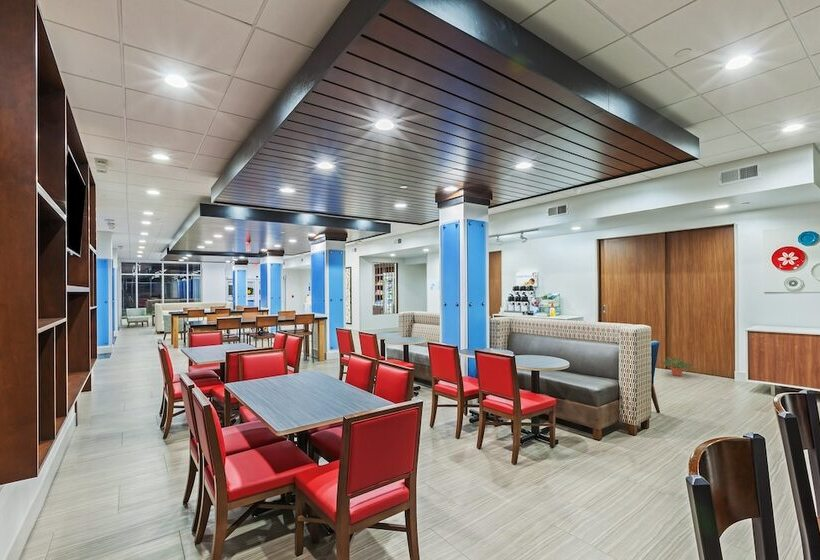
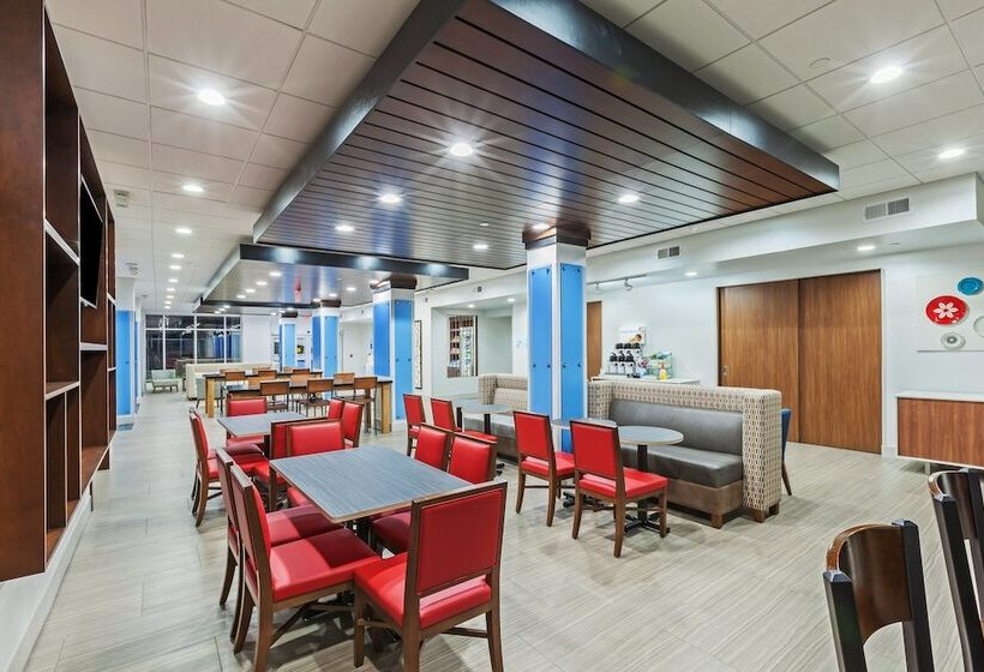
- potted plant (679, 367)
